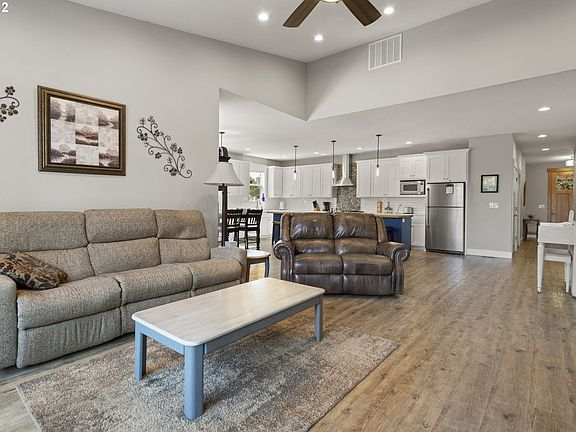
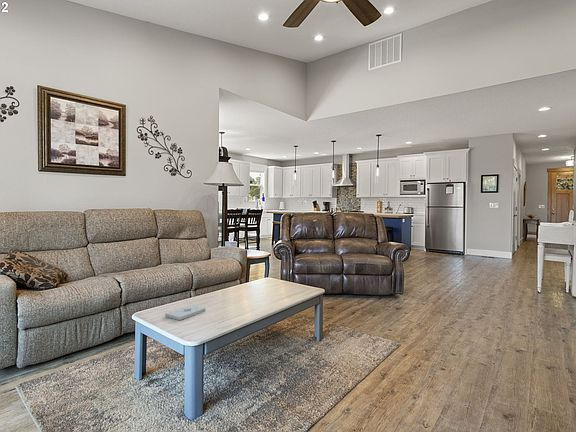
+ notepad (186, 311)
